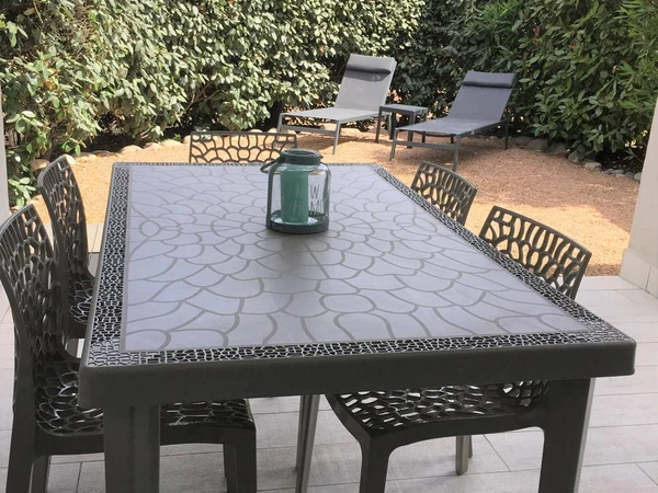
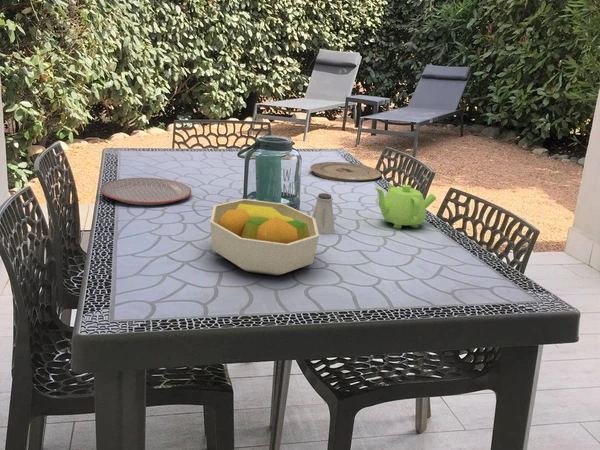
+ plate (146, 192)
+ fruit bowl (263, 229)
+ plate (345, 172)
+ saltshaker (323, 212)
+ teapot (403, 204)
